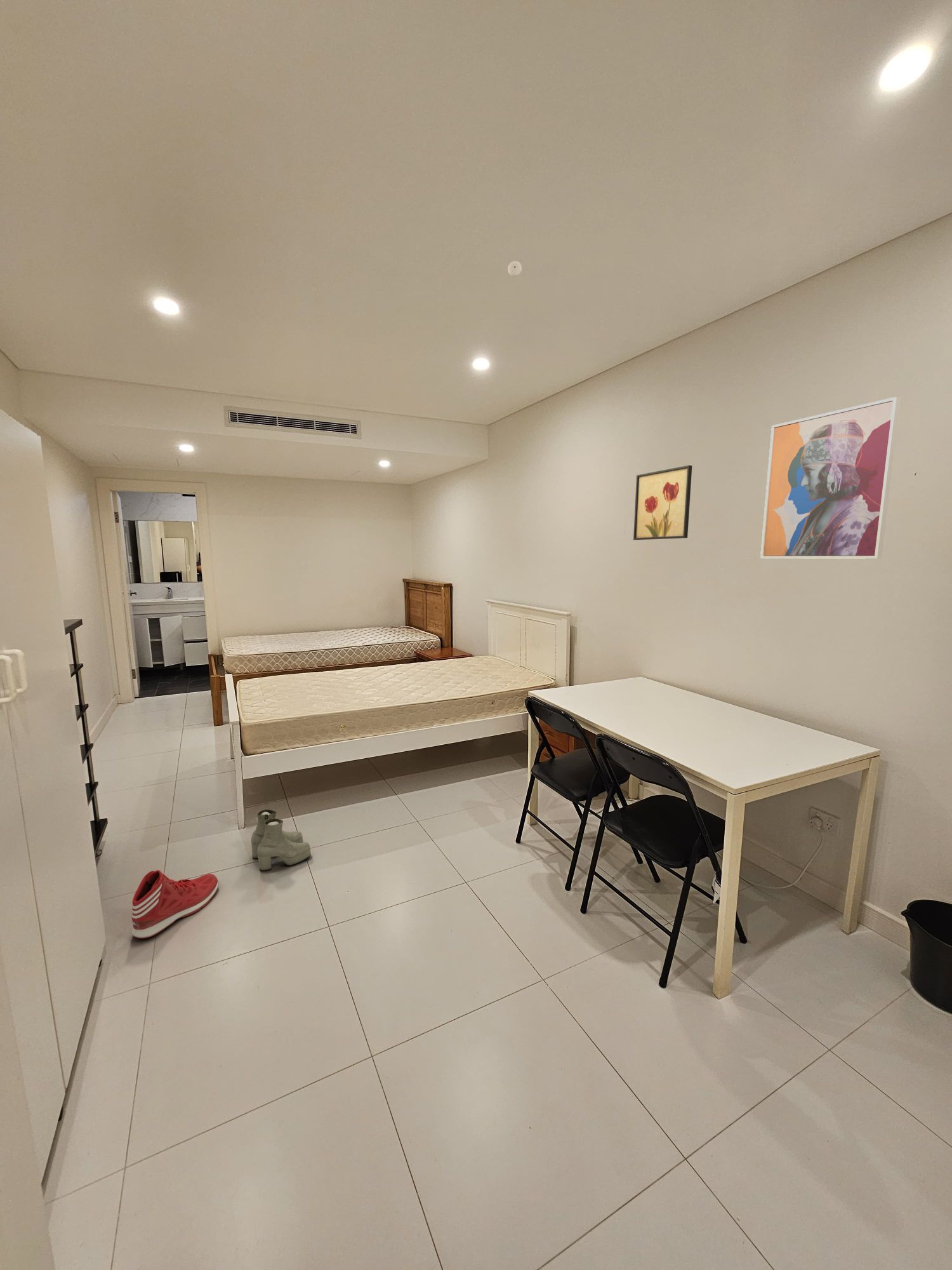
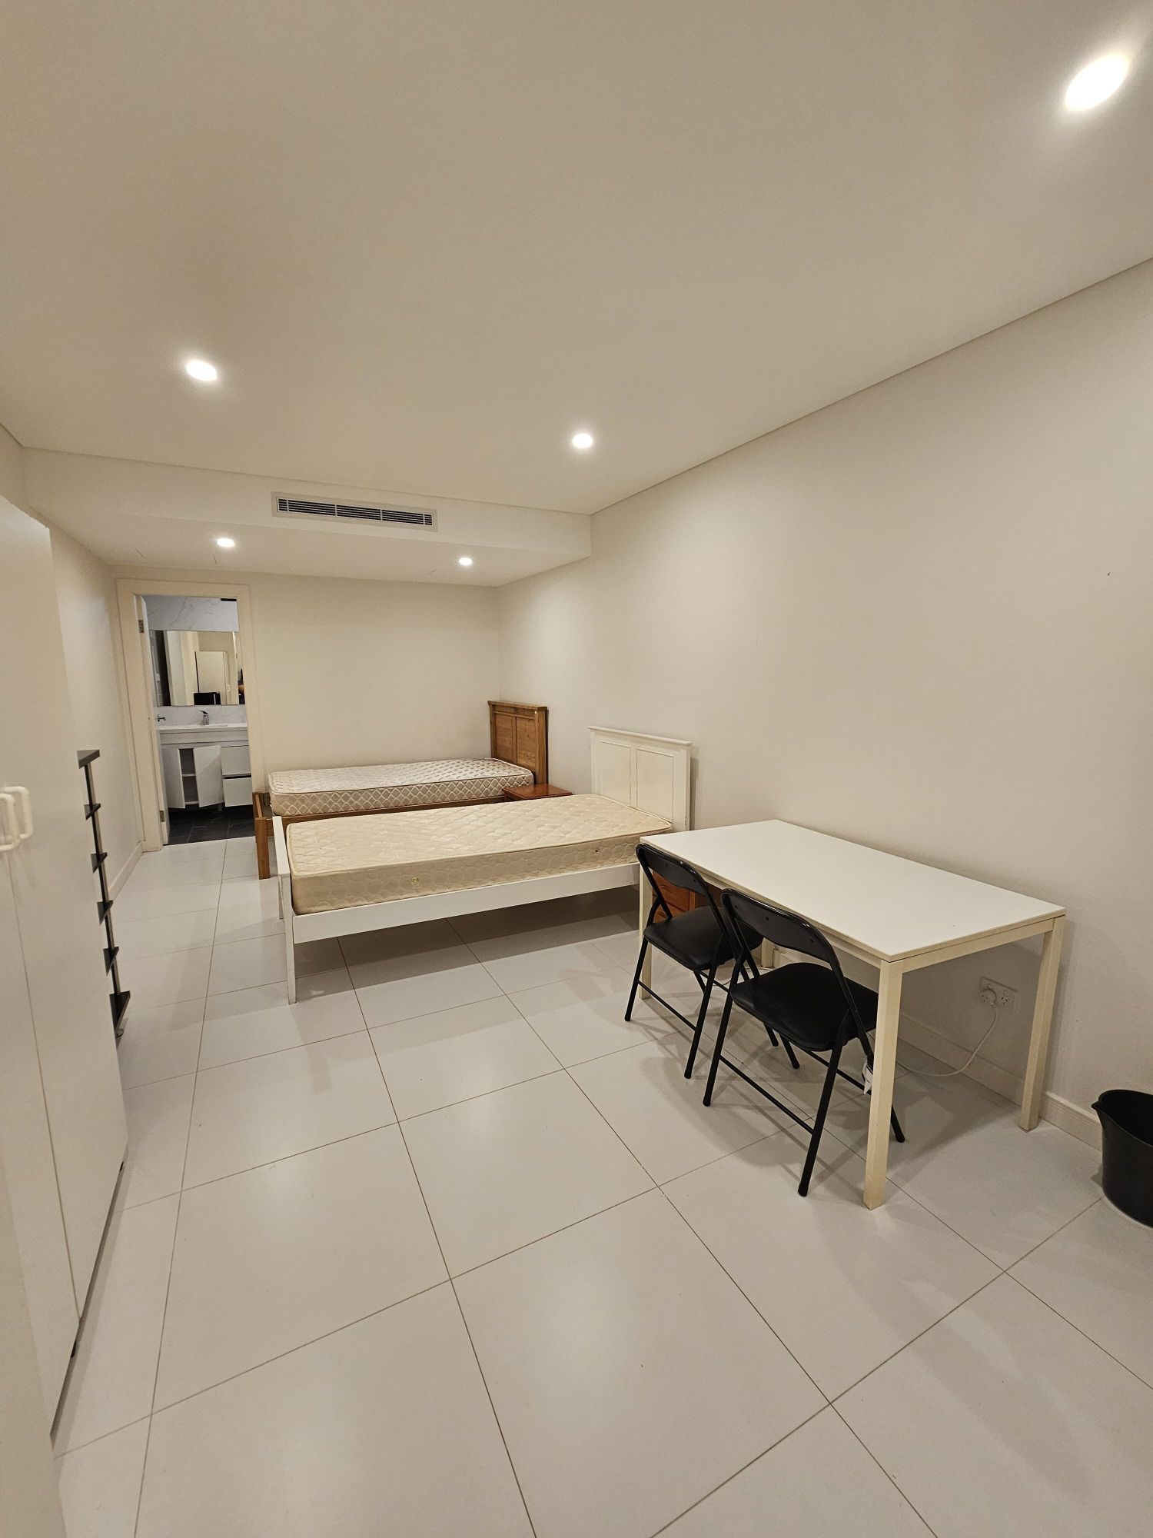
- wall art (823, 487)
- smoke detector (515, 270)
- wall art (661, 505)
- boots (280, 834)
- sneaker (176, 887)
